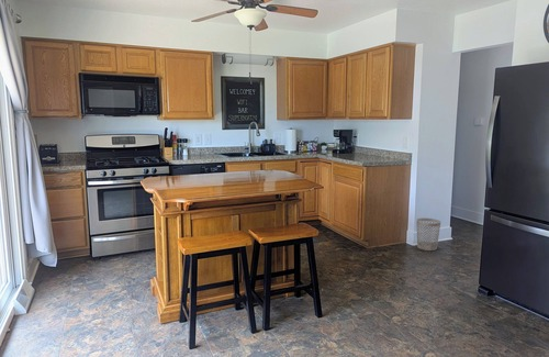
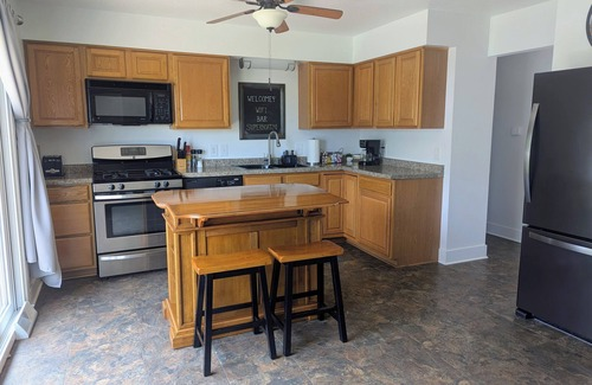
- wastebasket (427, 234)
